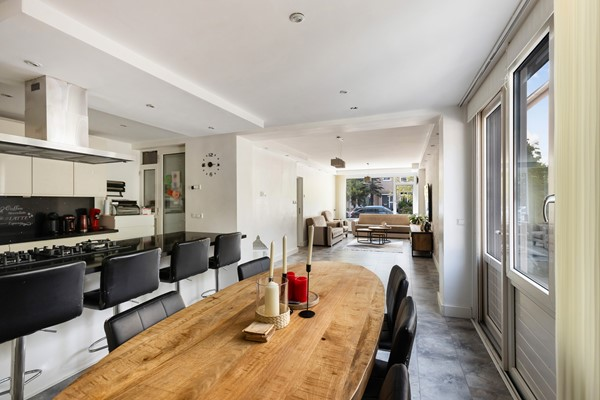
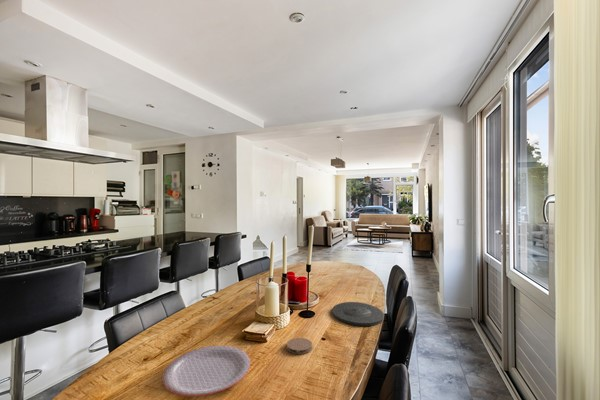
+ coaster (299, 345)
+ plate (357, 311)
+ plate (208, 370)
